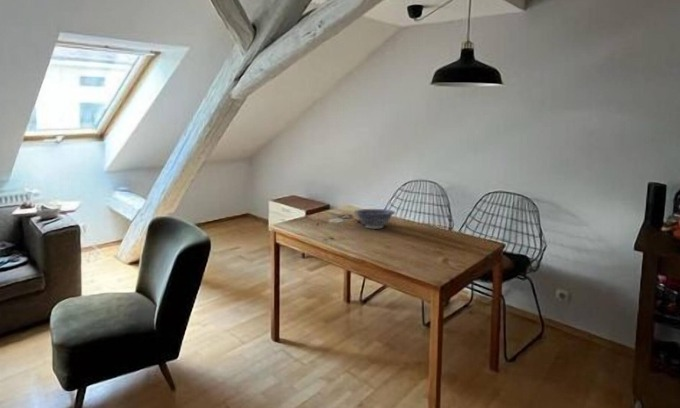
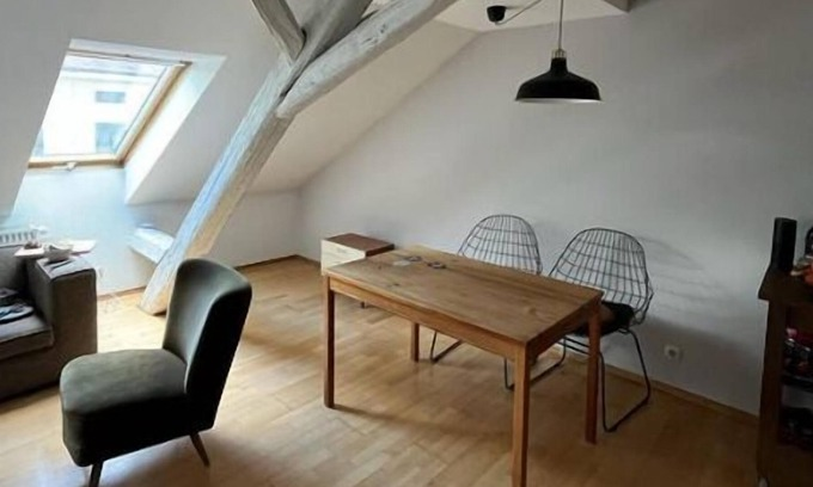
- decorative bowl (374, 219)
